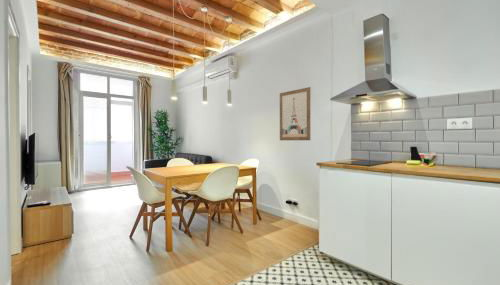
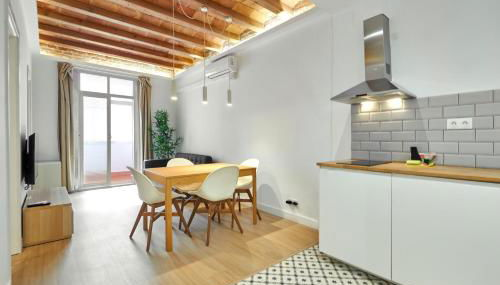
- wall art (294, 115)
